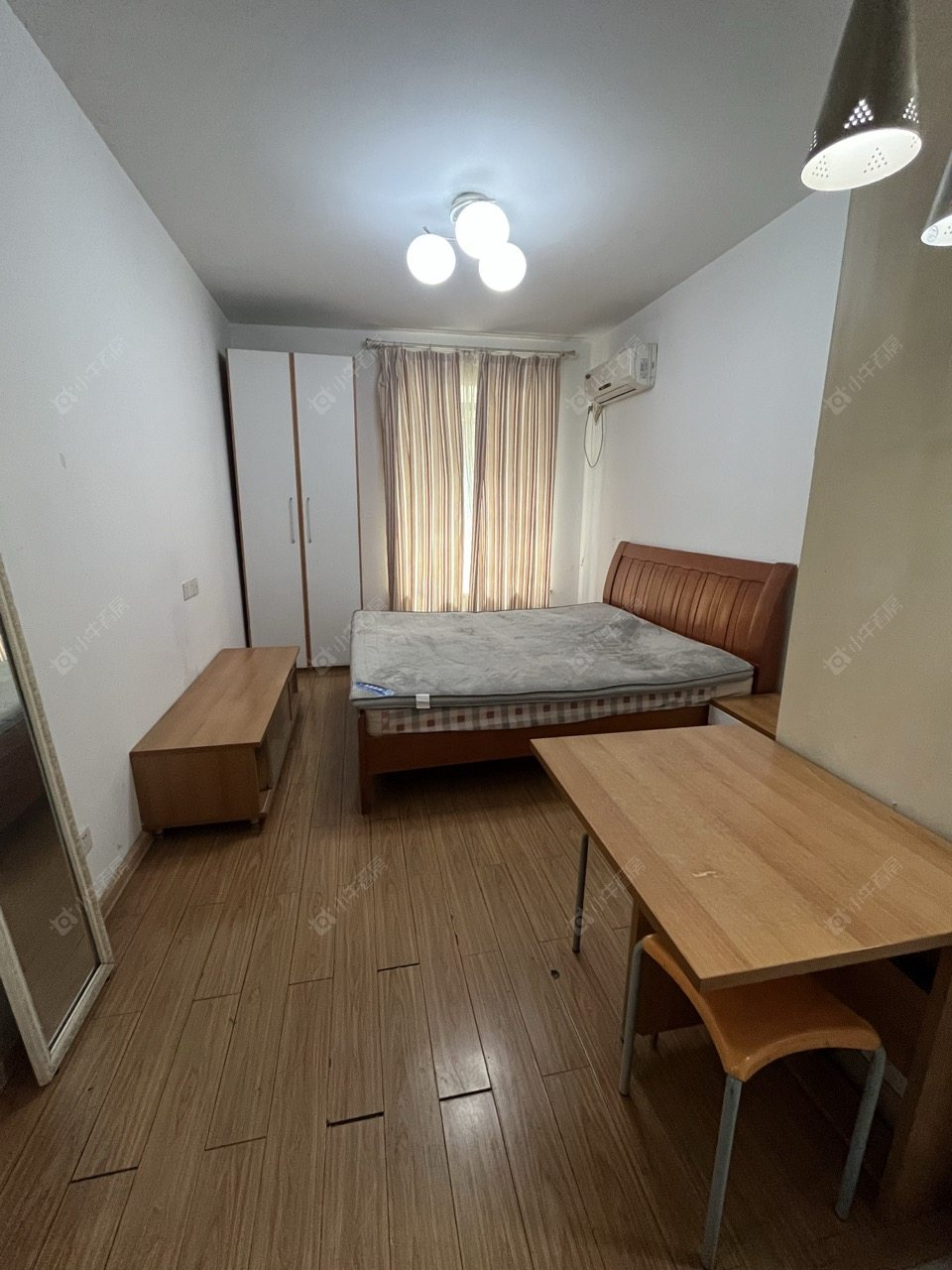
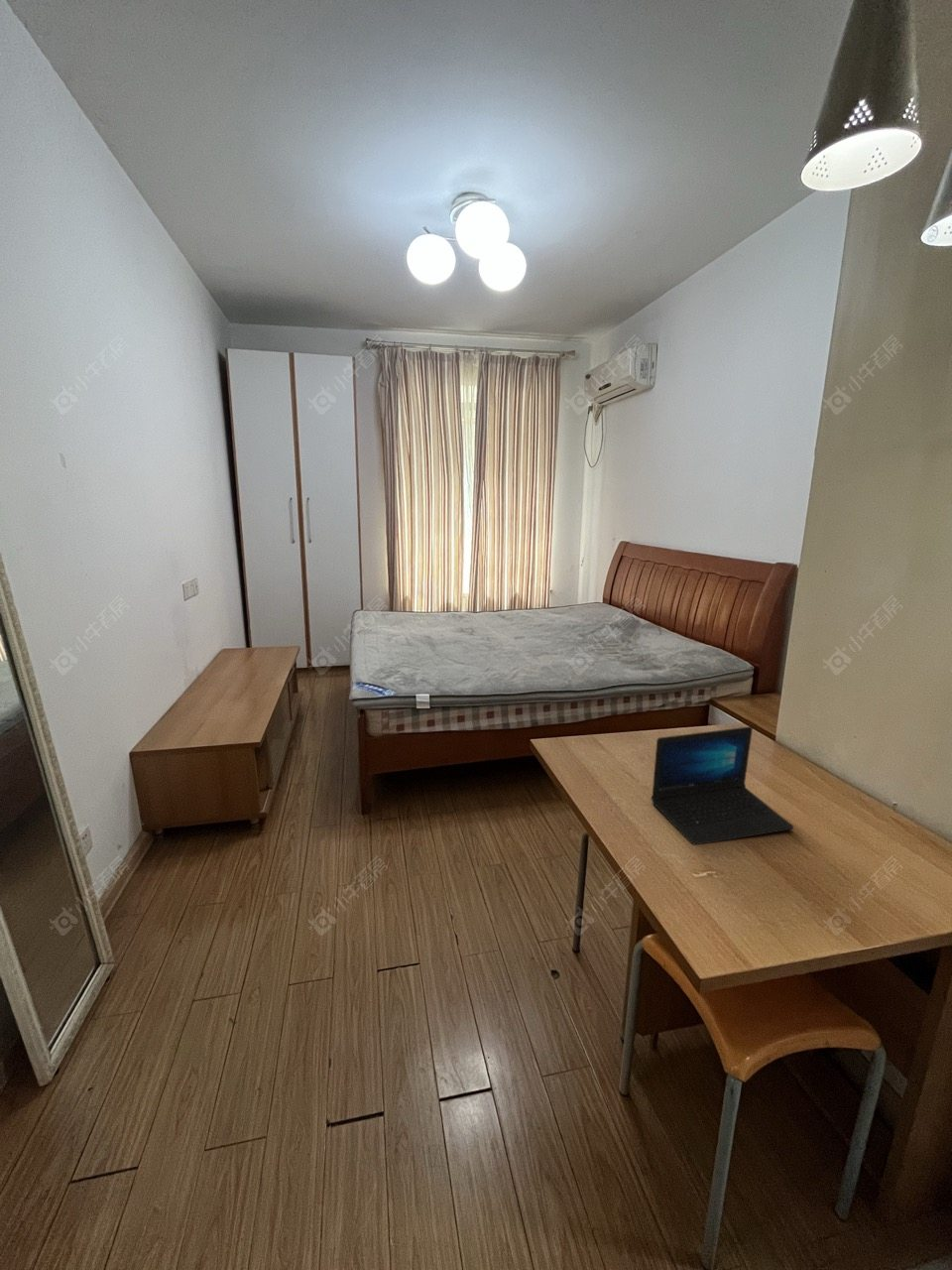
+ laptop (722, 782)
